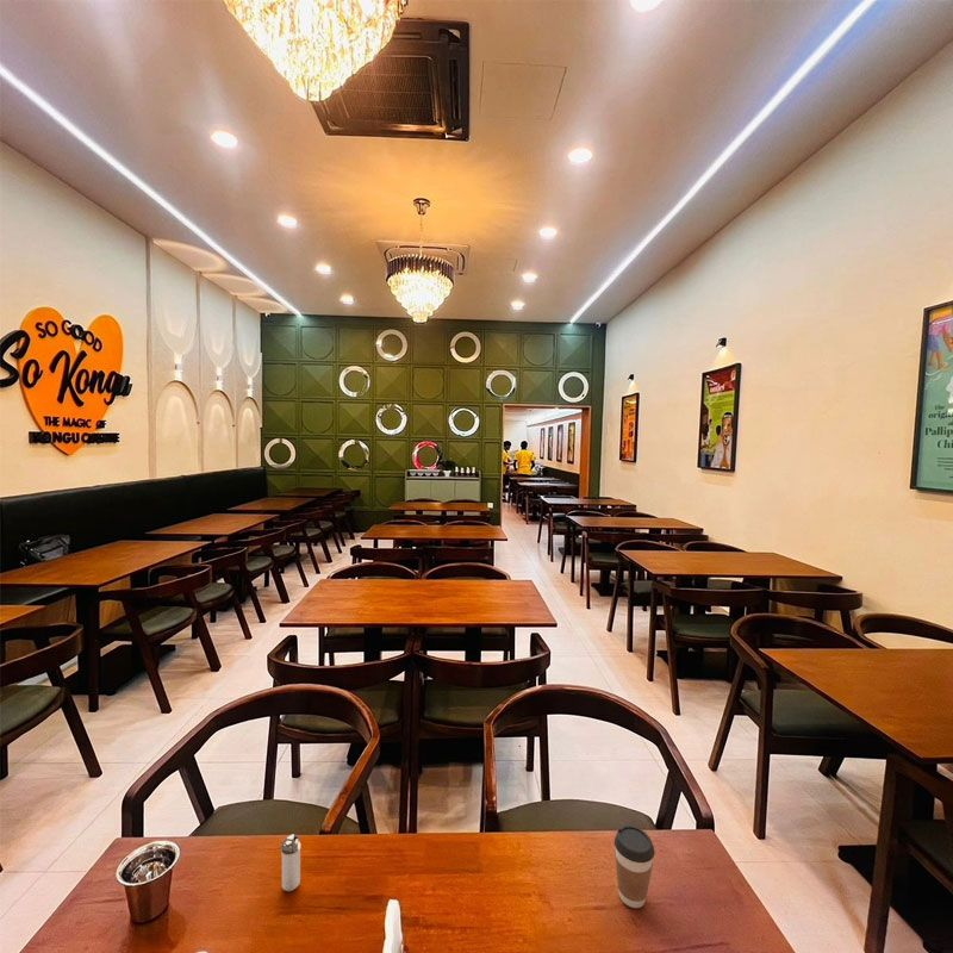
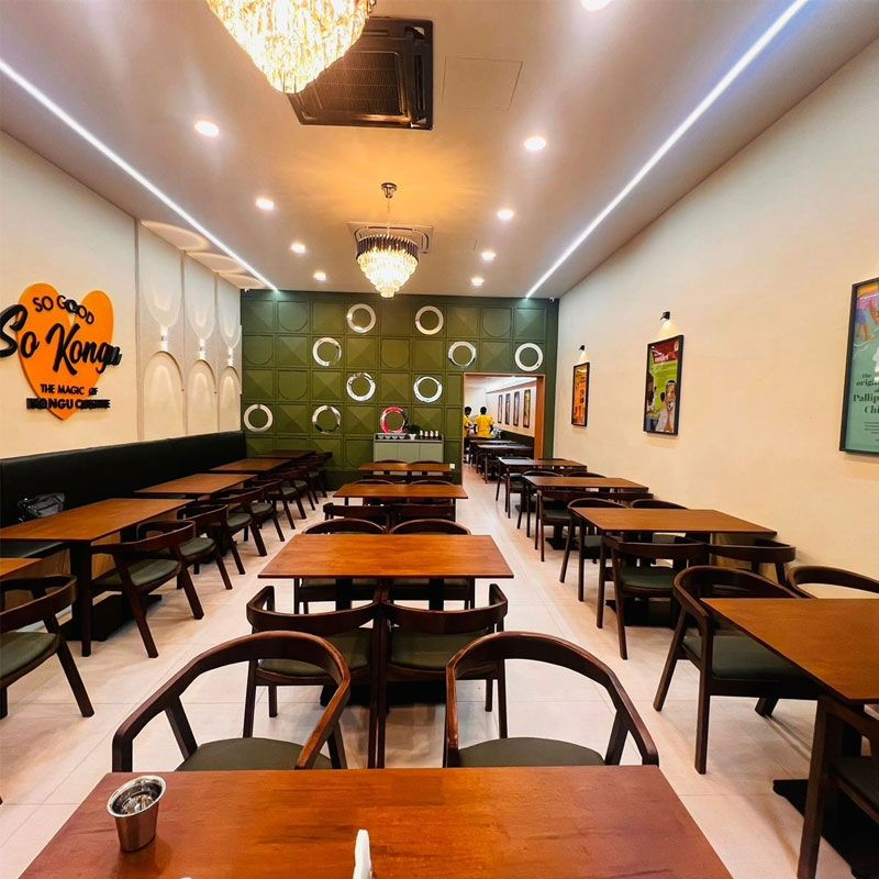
- shaker (291, 861)
- coffee cup (633, 867)
